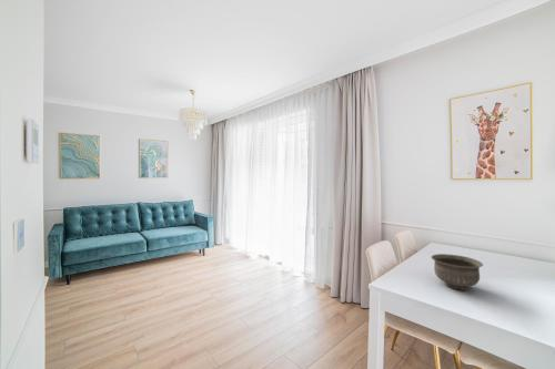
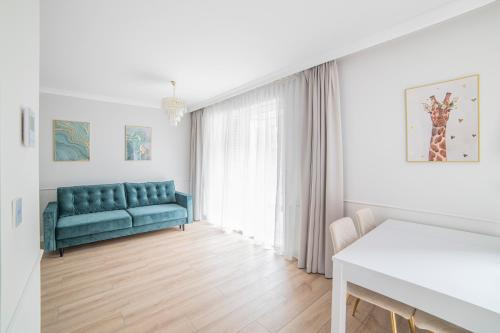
- bowl (455, 273)
